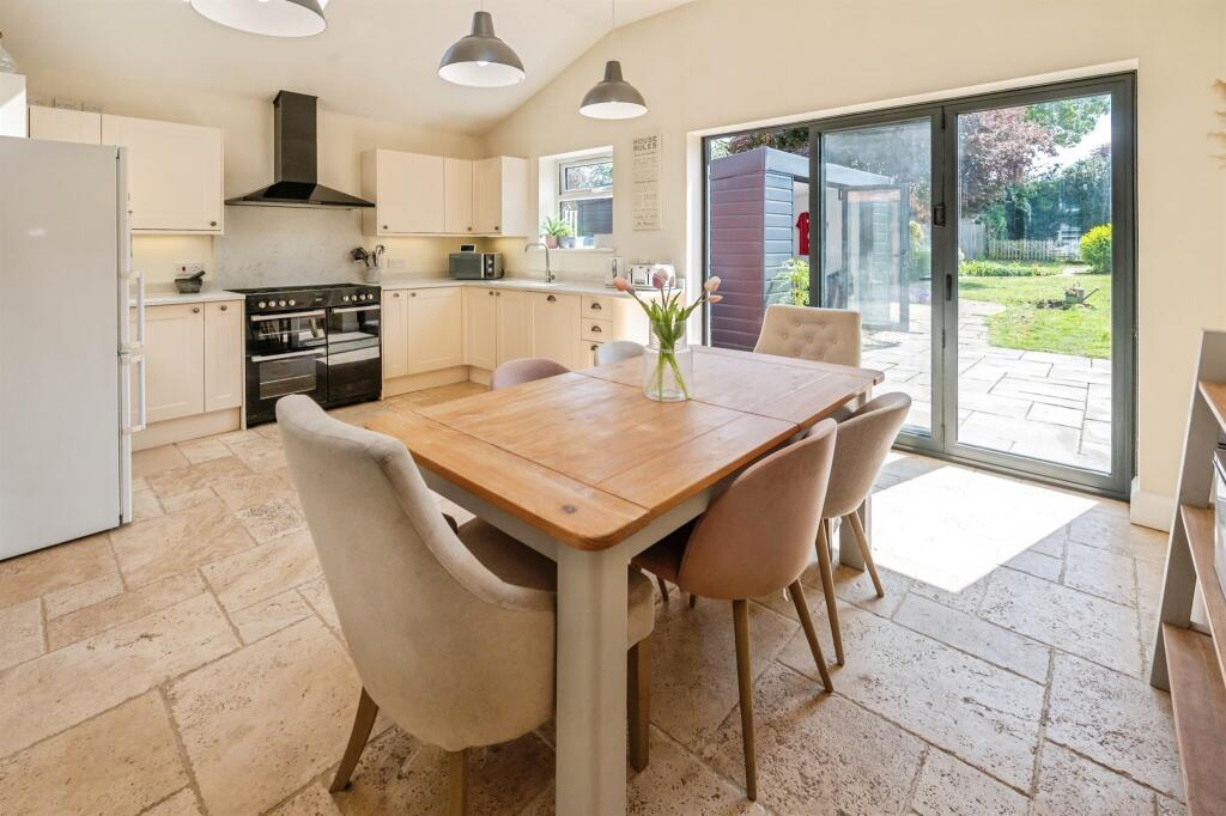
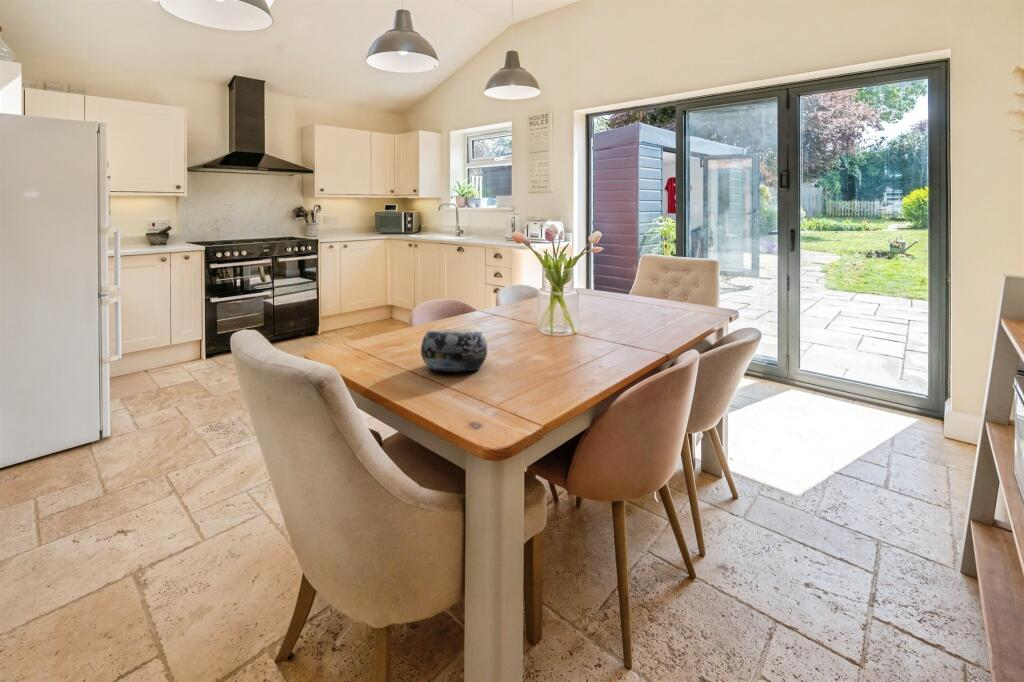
+ decorative bowl (454, 349)
